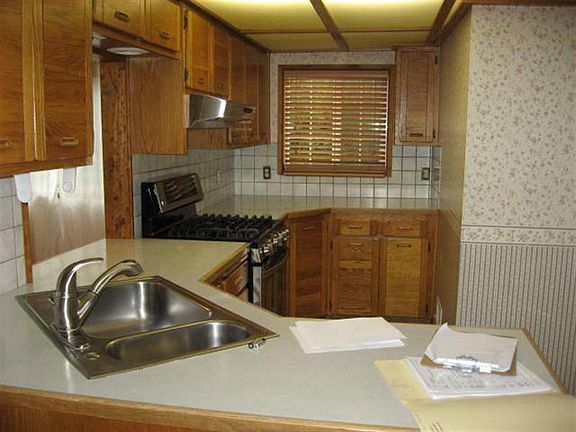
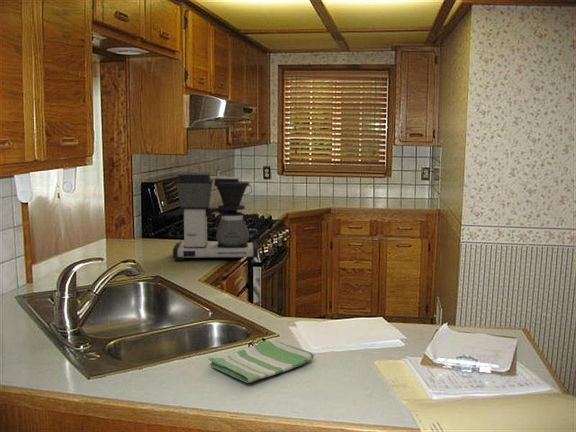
+ dish towel (262, 359)
+ coffee maker (219, 213)
